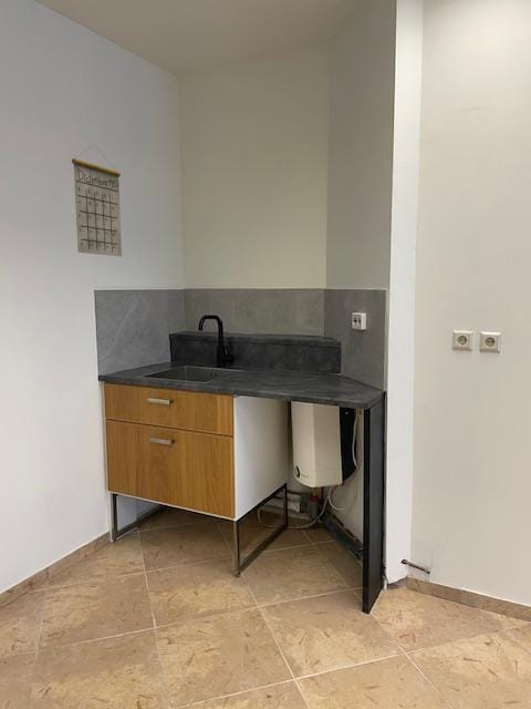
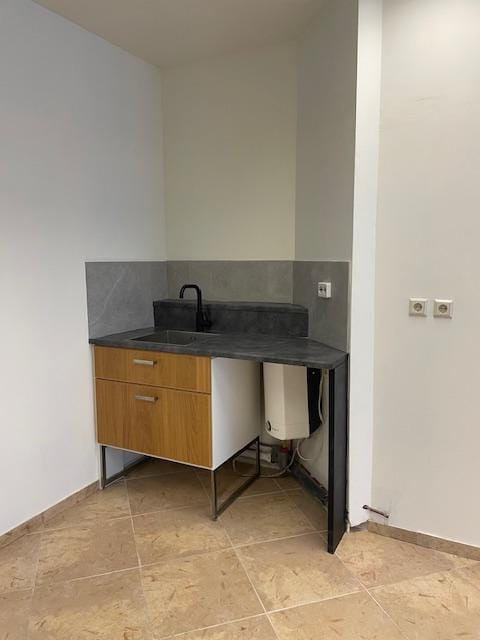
- calendar (98, 199)
